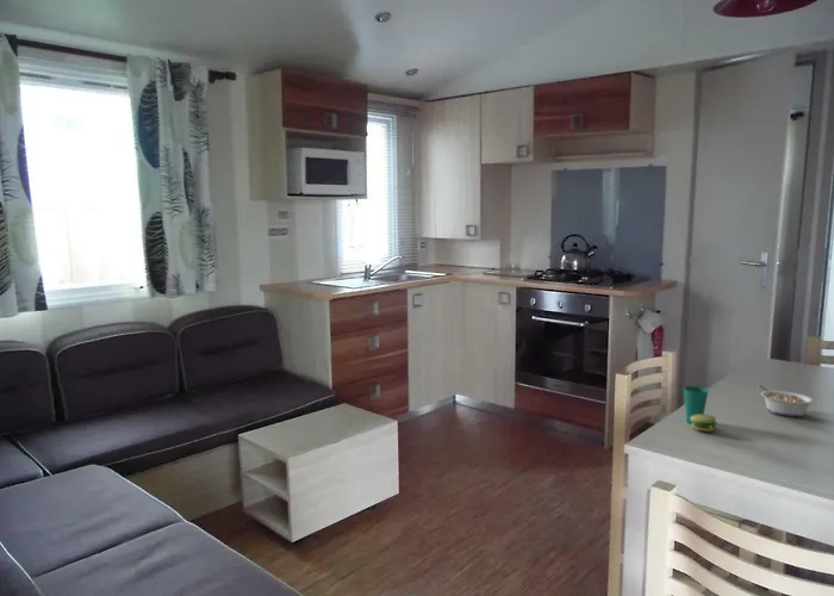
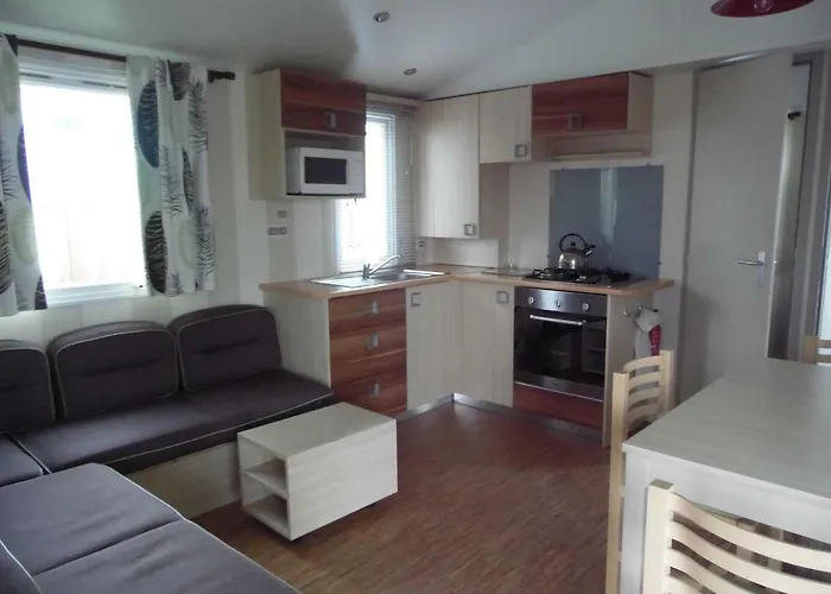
- legume (784, 402)
- cup (699, 409)
